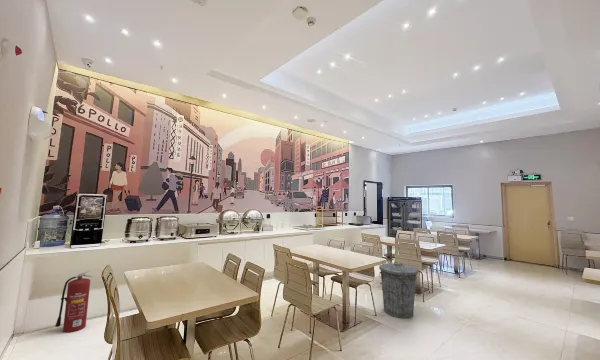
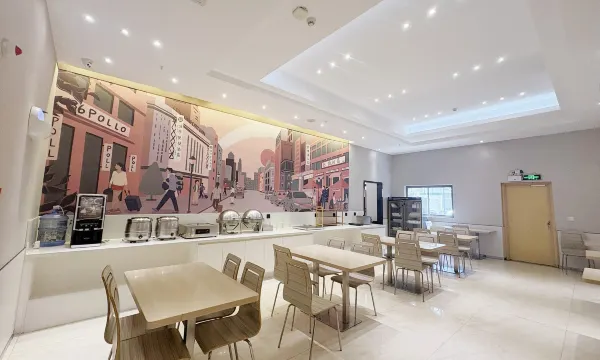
- trash can (398, 286)
- fire extinguisher (74, 300)
